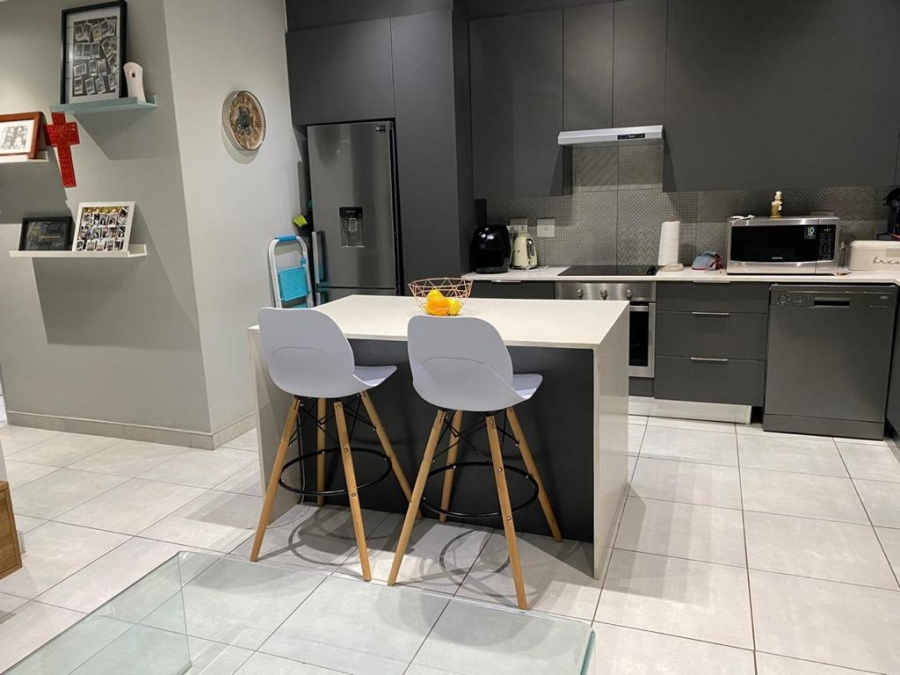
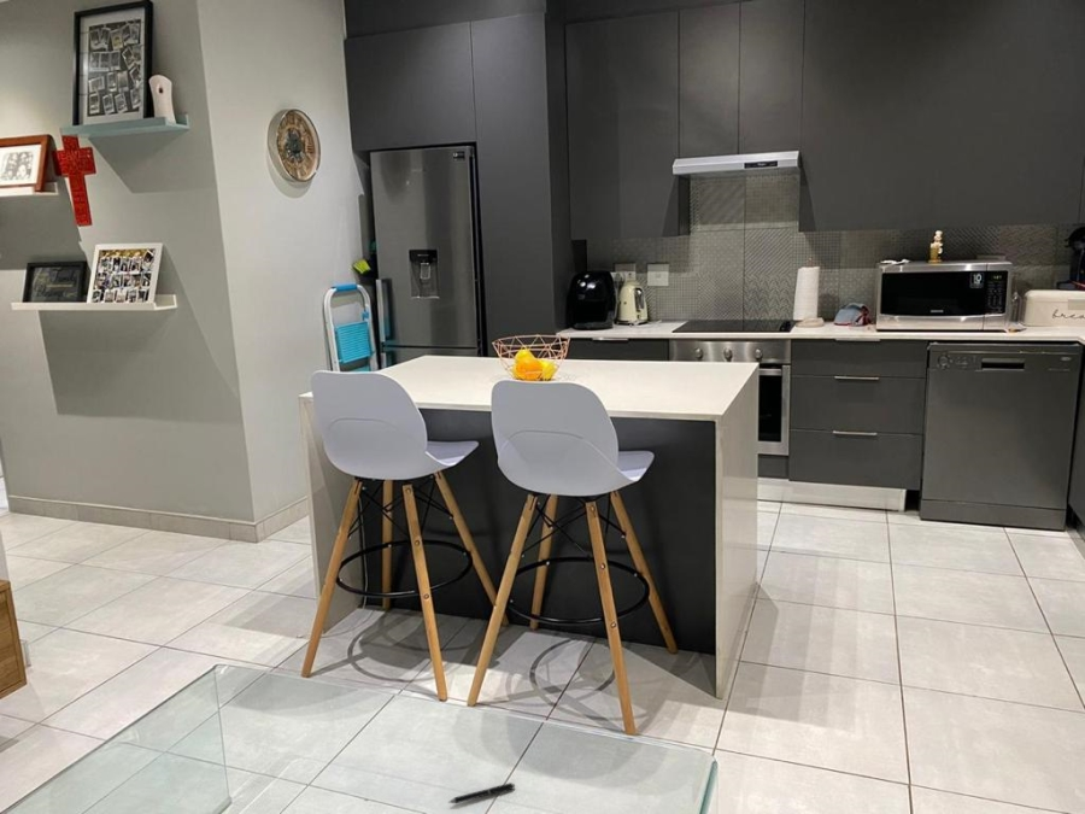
+ pen (481, 793)
